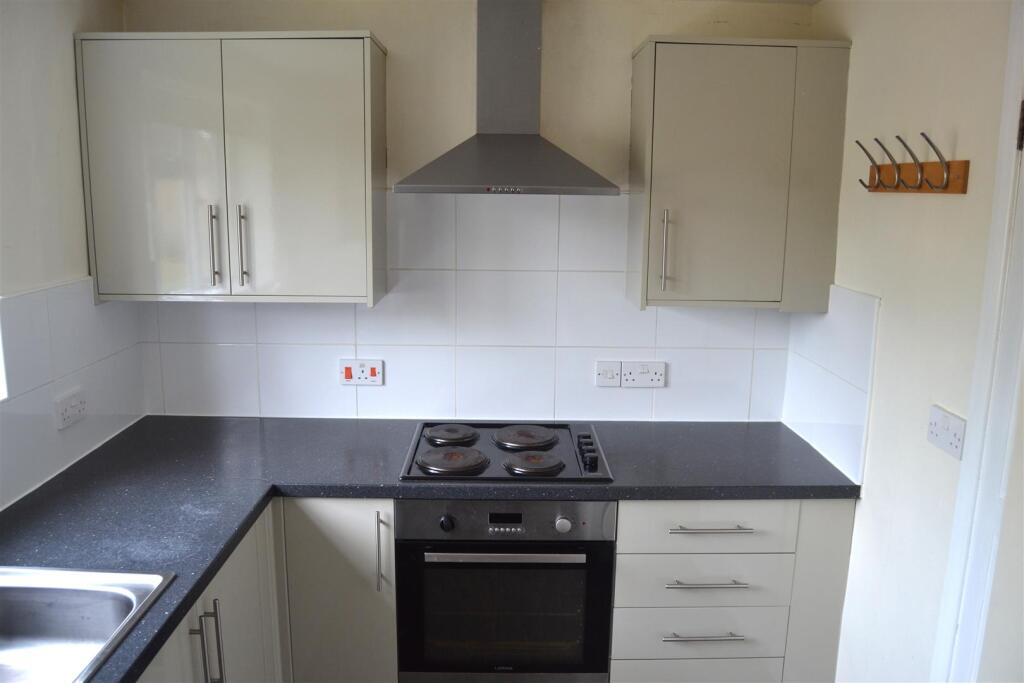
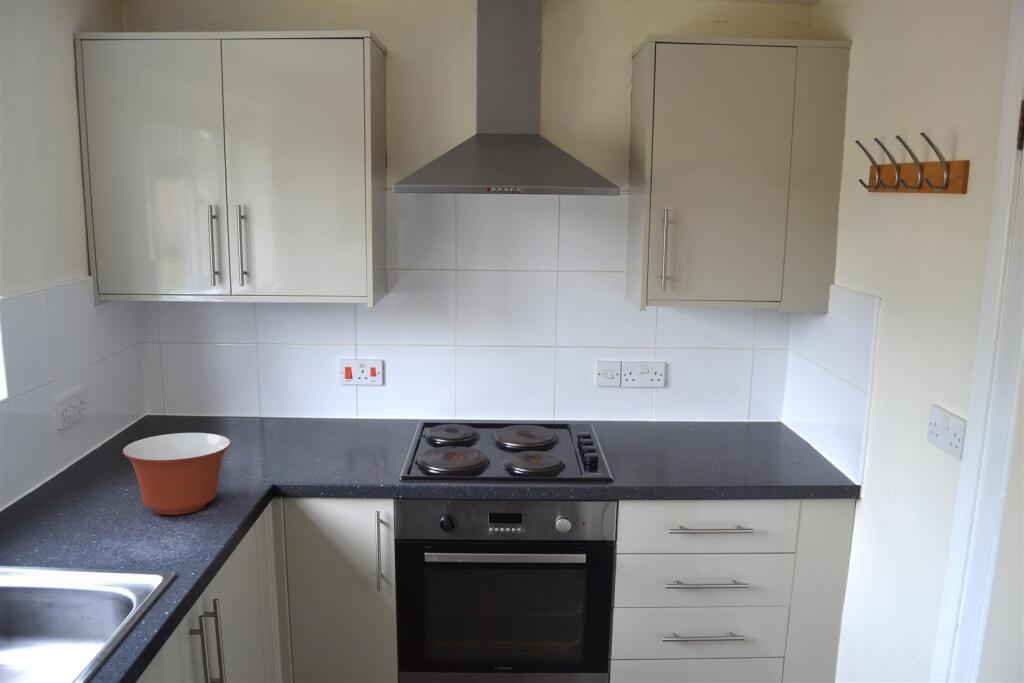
+ mixing bowl (179, 475)
